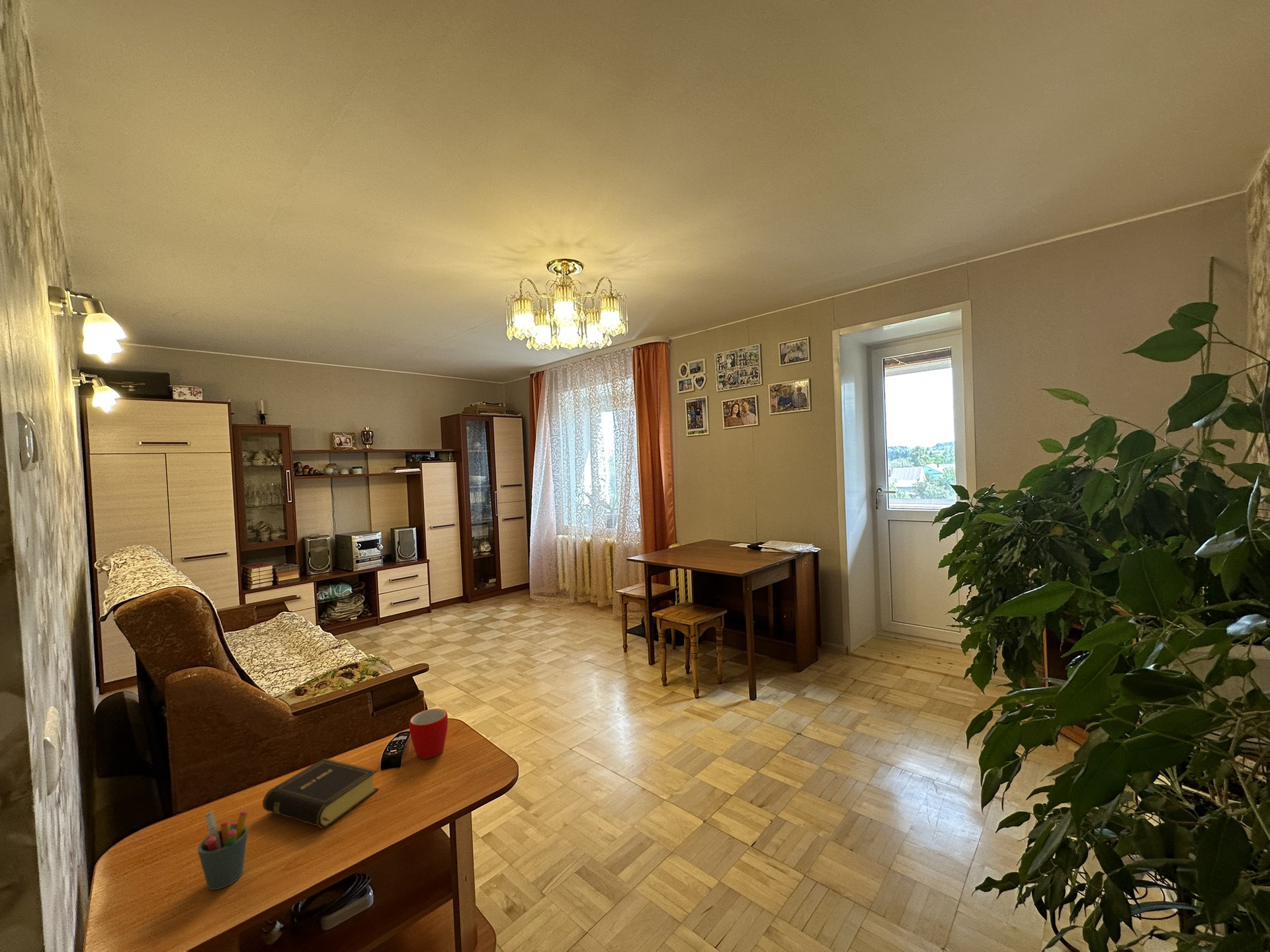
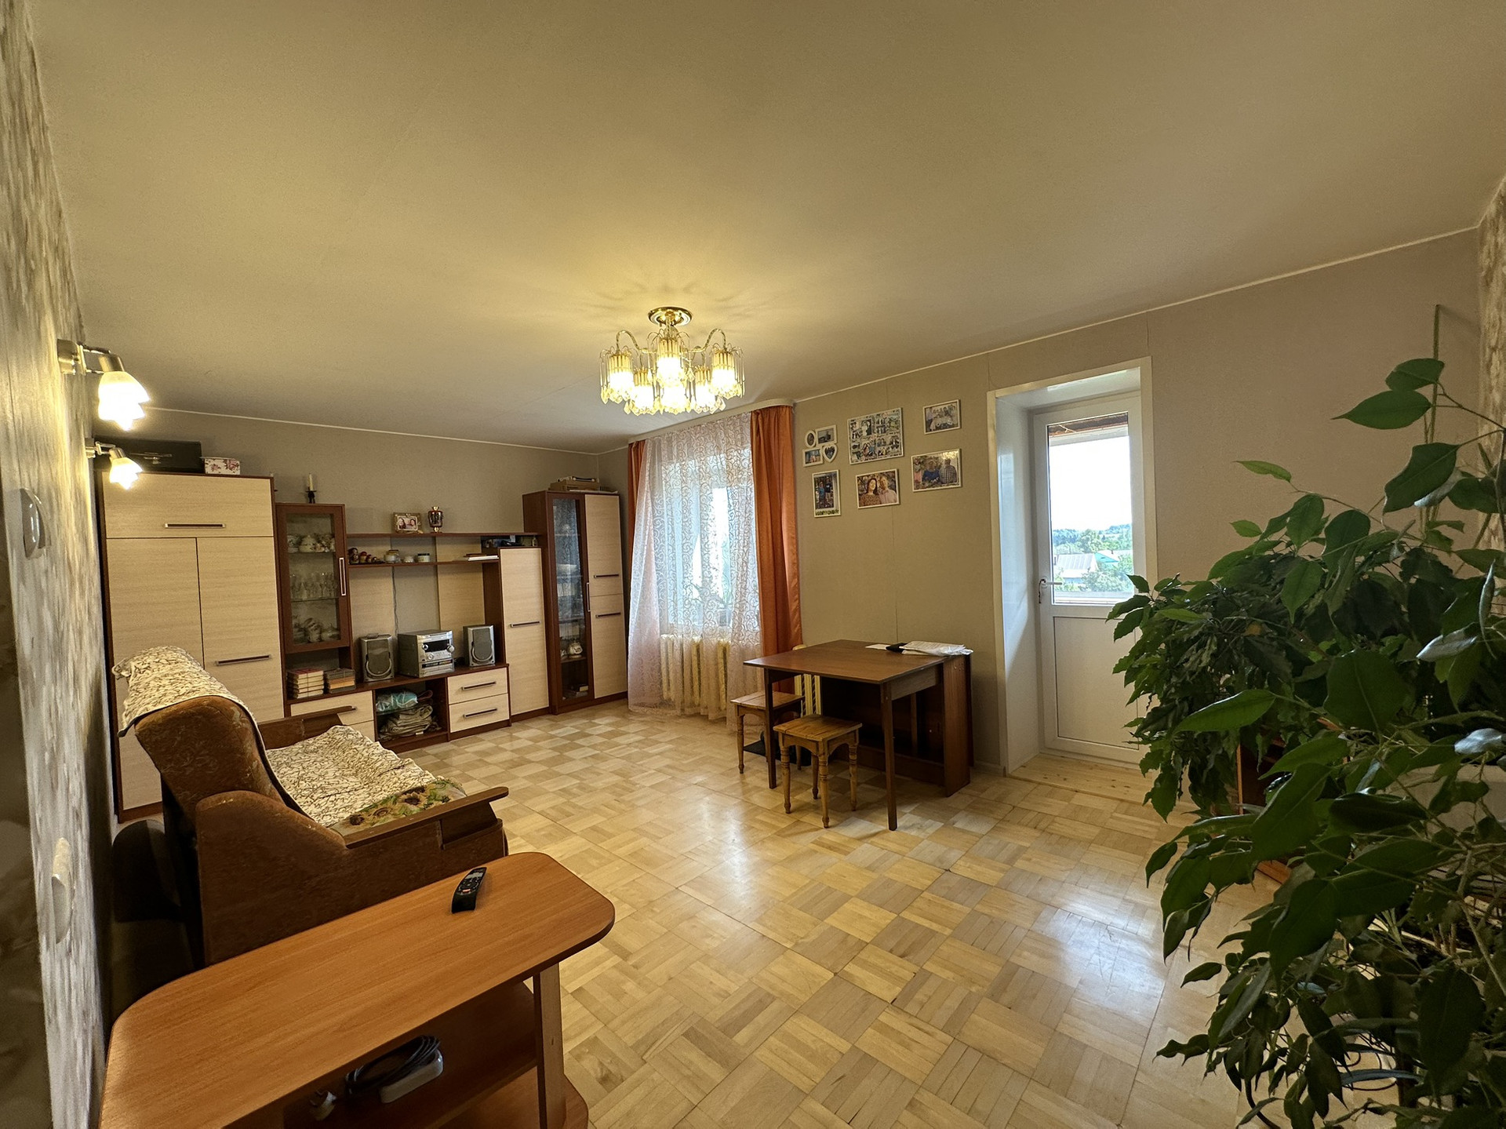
- mug (428, 732)
- book (324, 793)
- pen holder (224, 847)
